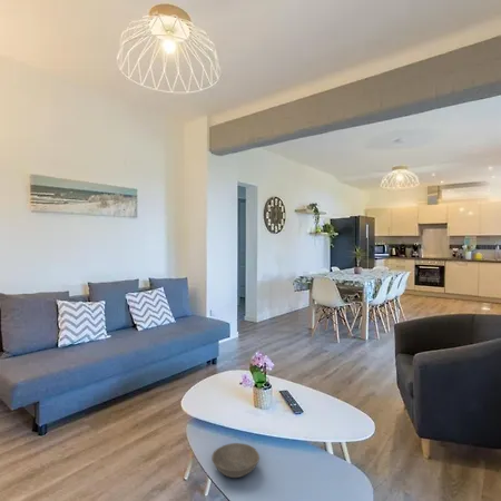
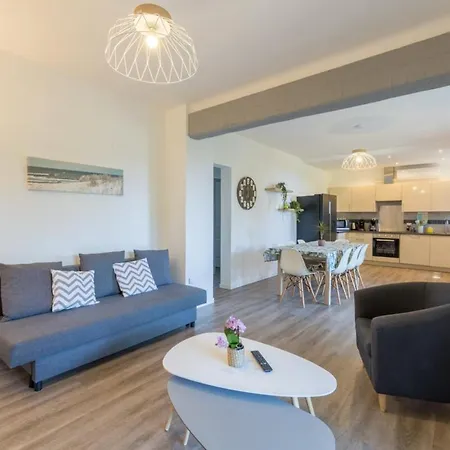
- soup bowl (235, 462)
